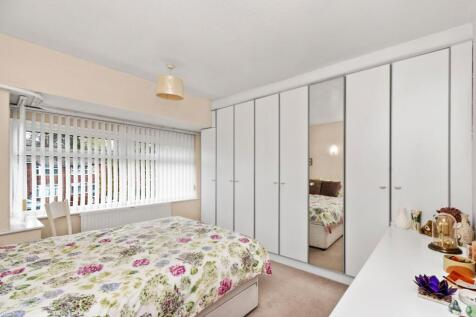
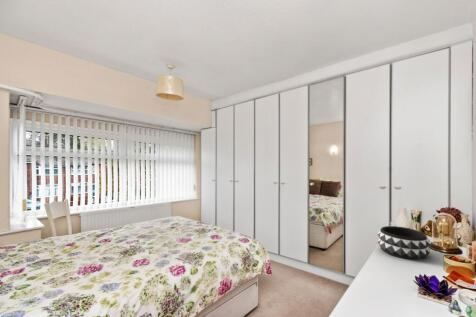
+ decorative bowl (402, 241)
